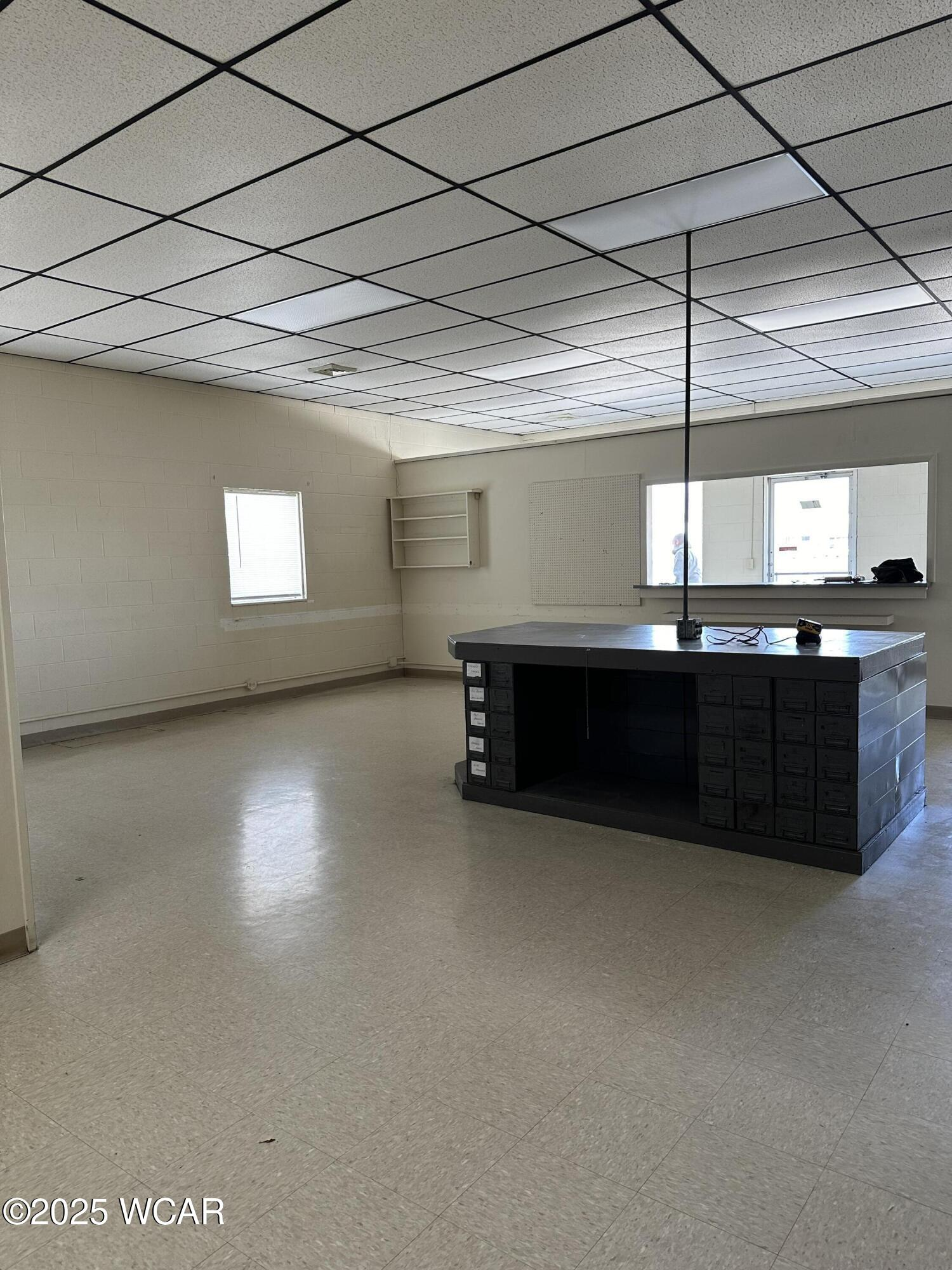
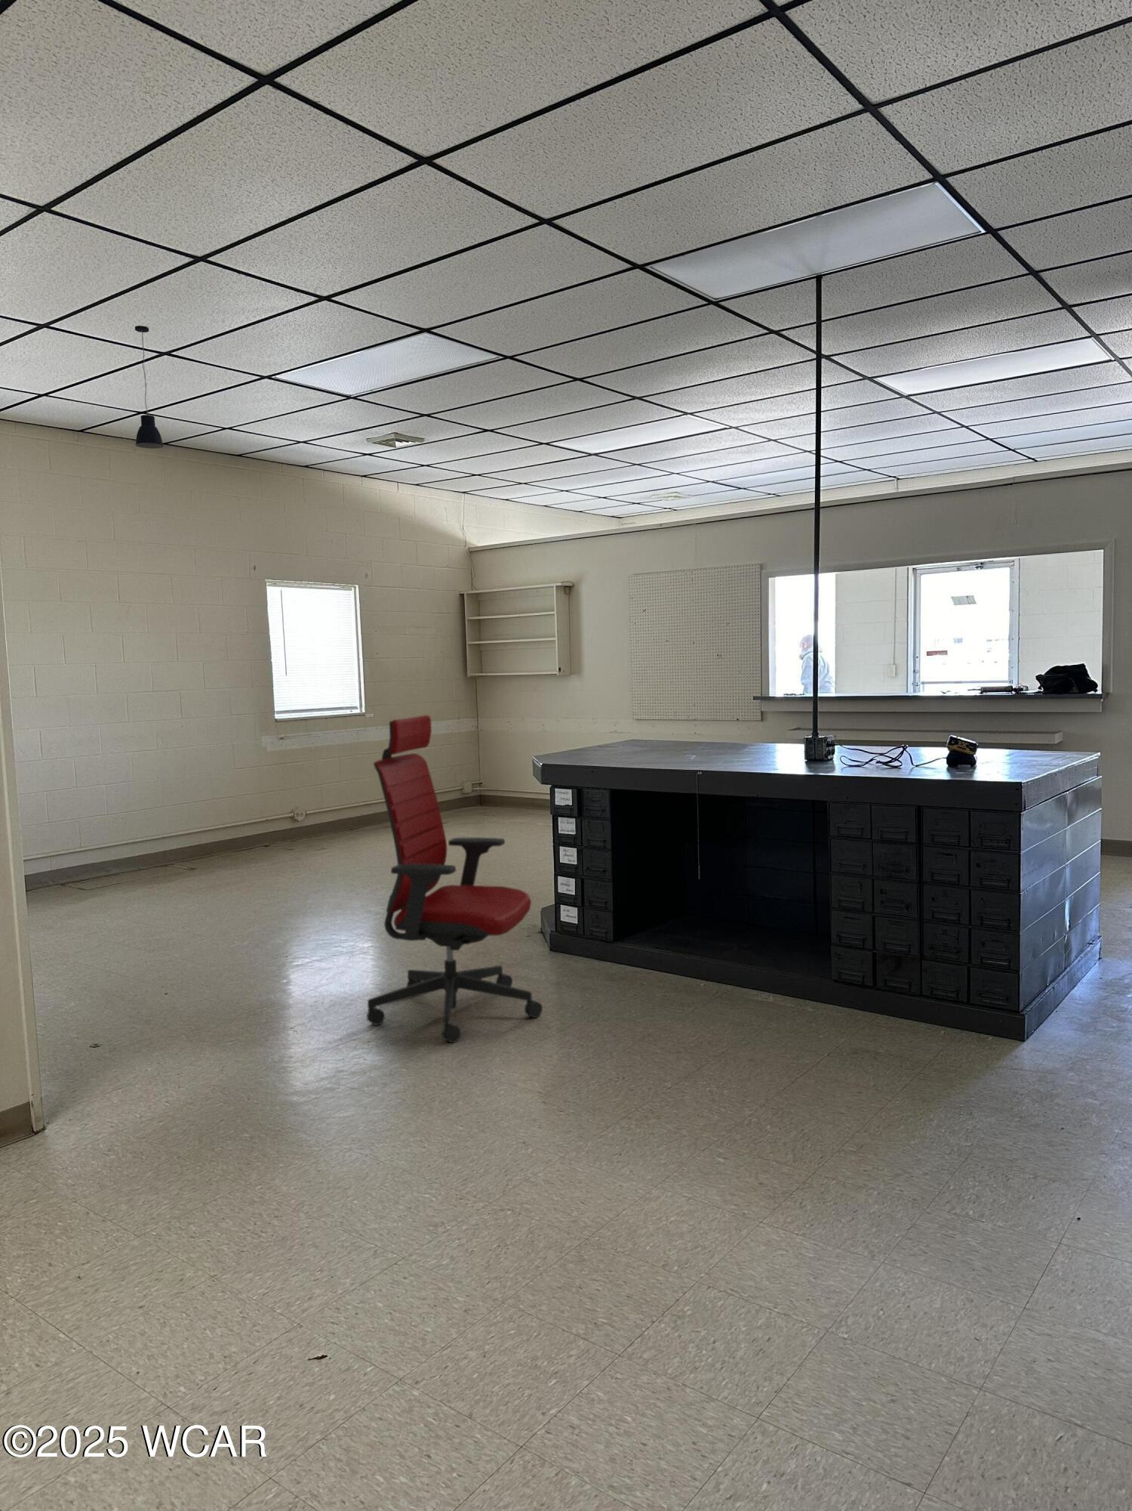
+ pendant light (145, 387)
+ office chair (455, 866)
